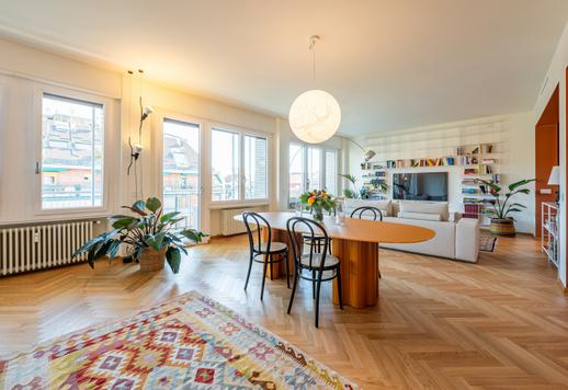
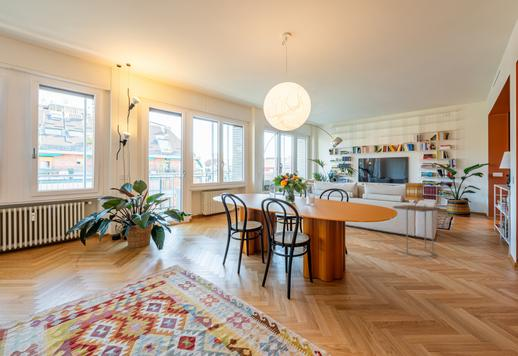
+ lantern (414, 191)
+ side table (407, 228)
